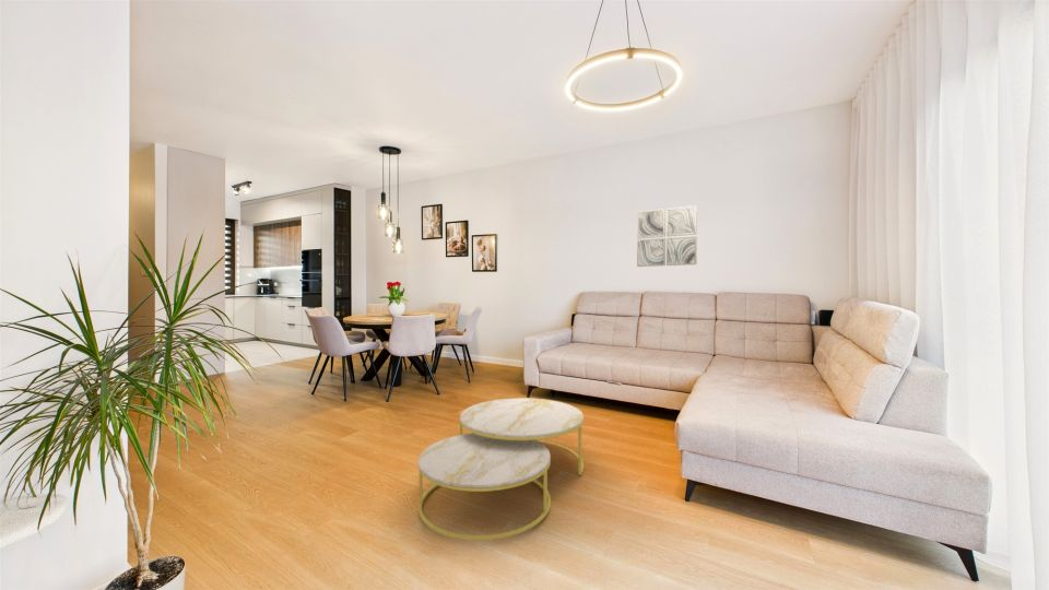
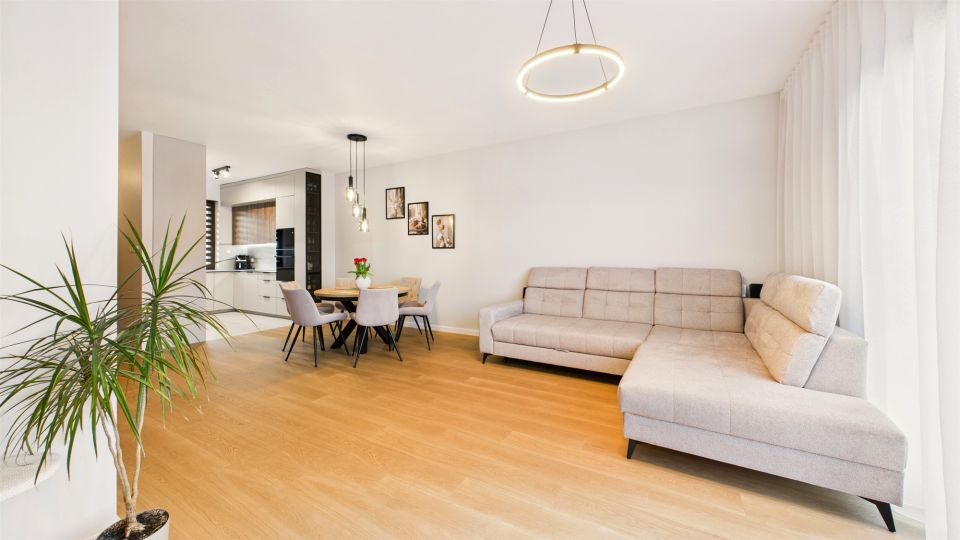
- coffee table (506, 451)
- wall art (664, 236)
